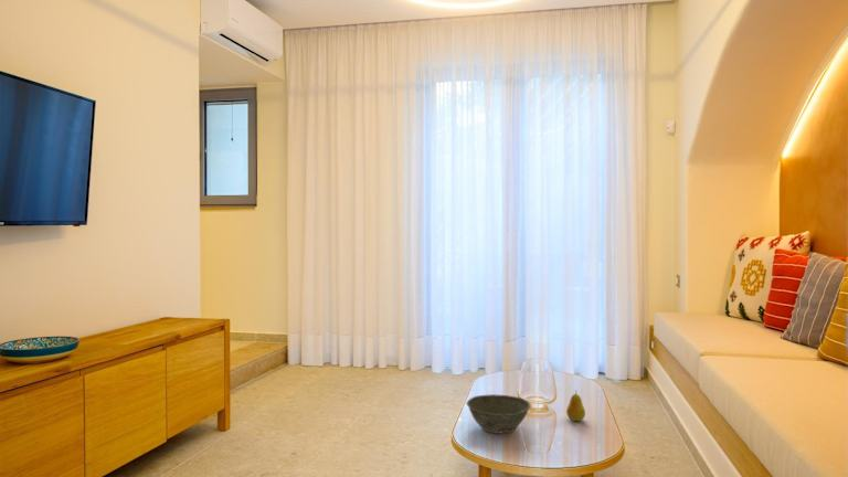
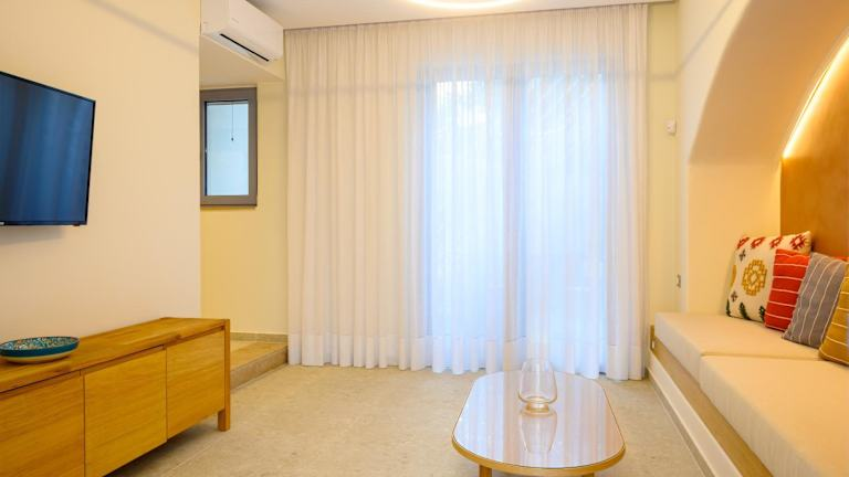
- bowl (498, 415)
- fruit (575, 404)
